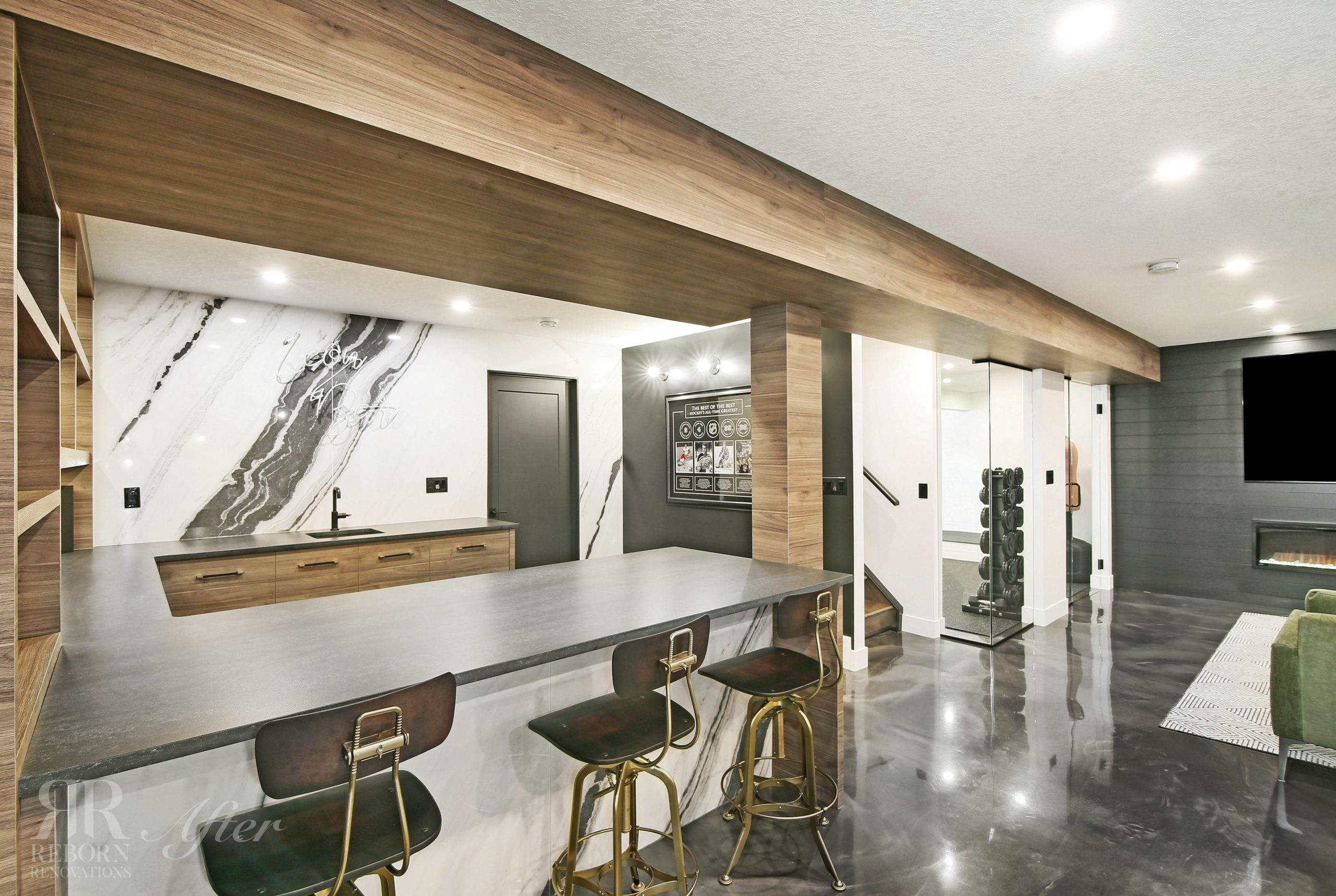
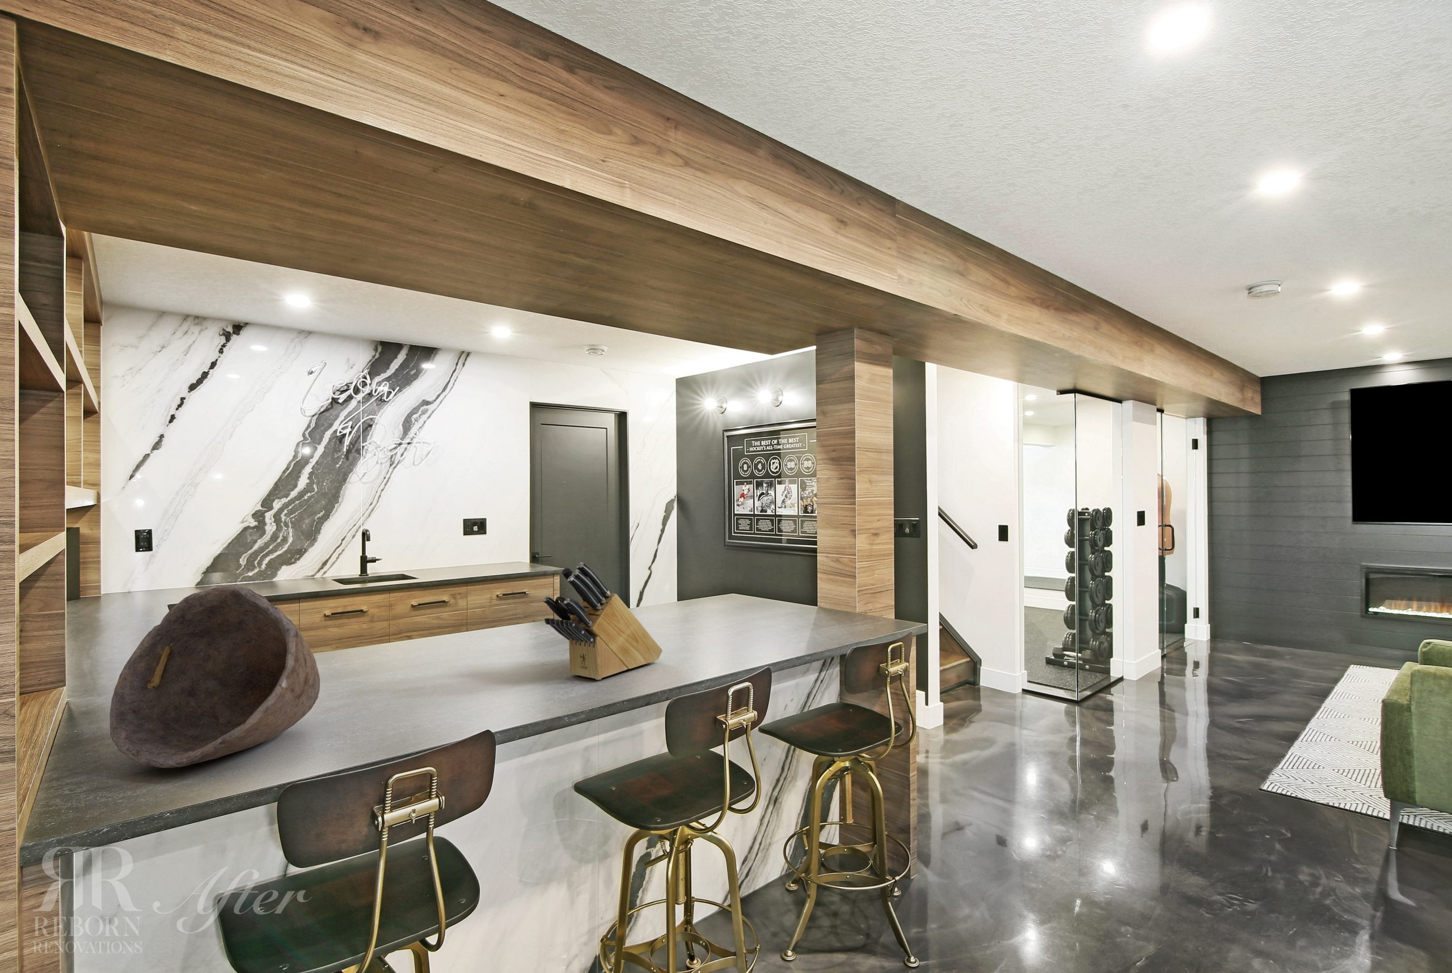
+ bowl (238, 665)
+ knife block (604, 615)
